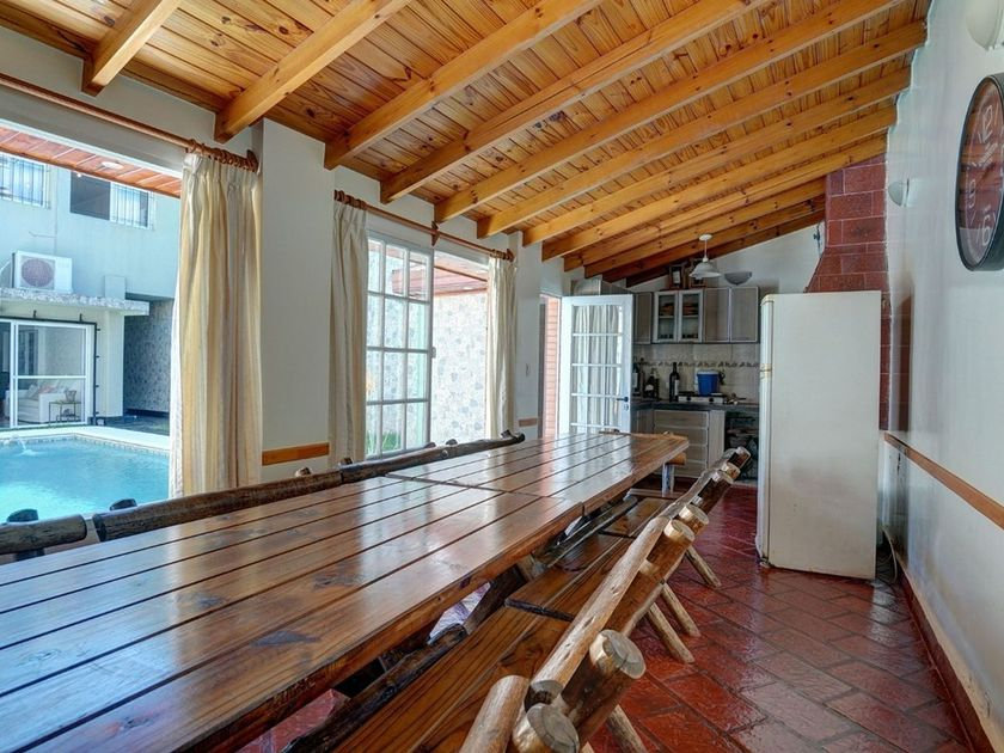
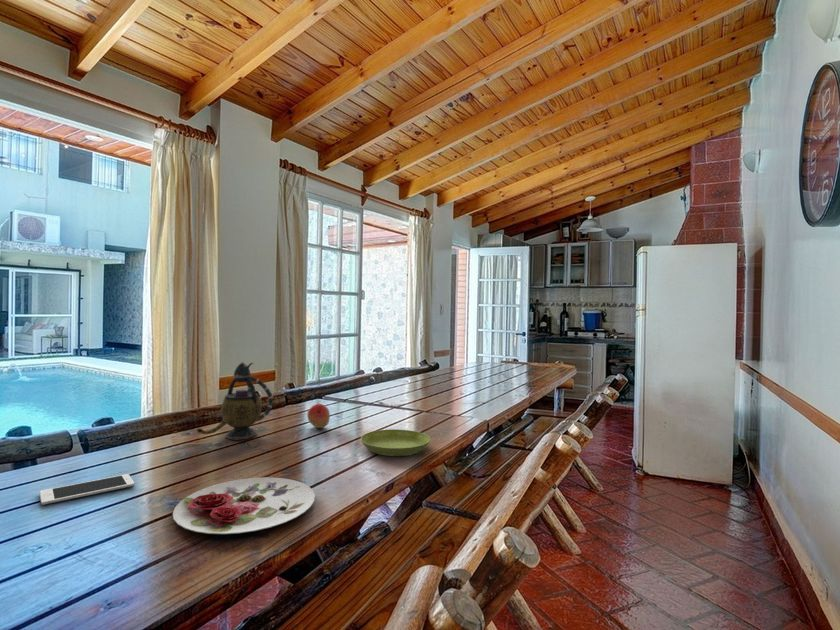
+ saucer (395, 443)
+ cell phone (88, 488)
+ teapot (233, 400)
+ fruit (318, 415)
+ plate (247, 500)
